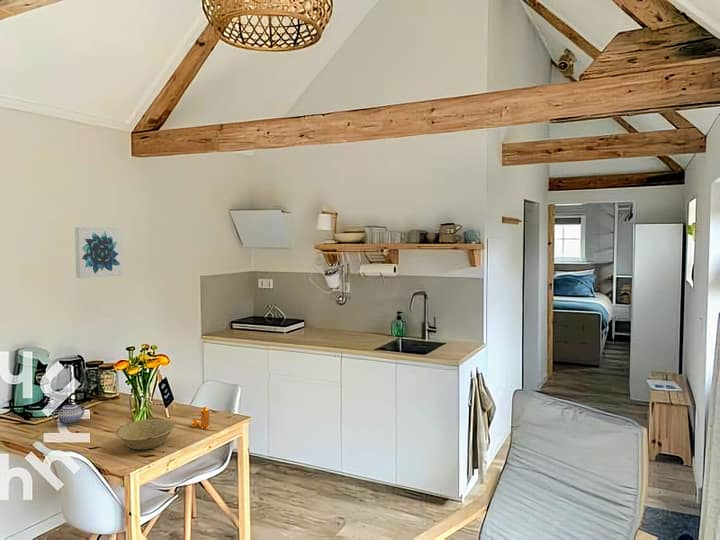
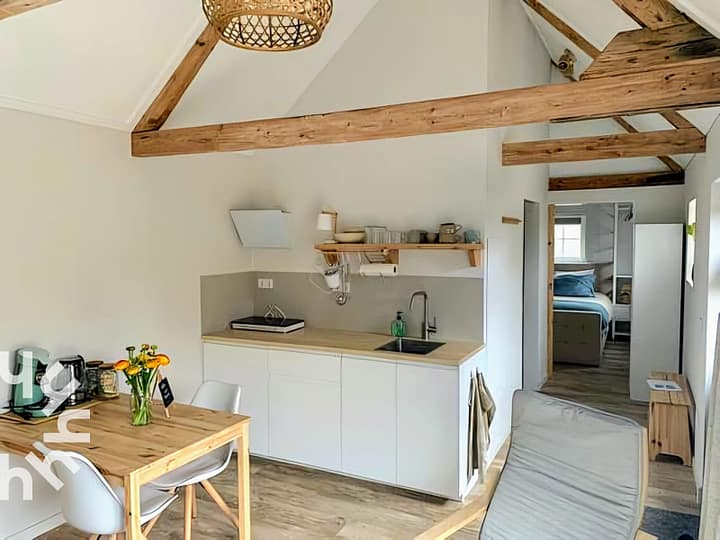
- bowl (146, 435)
- wall art (99, 252)
- pepper shaker (201, 416)
- teapot (70, 412)
